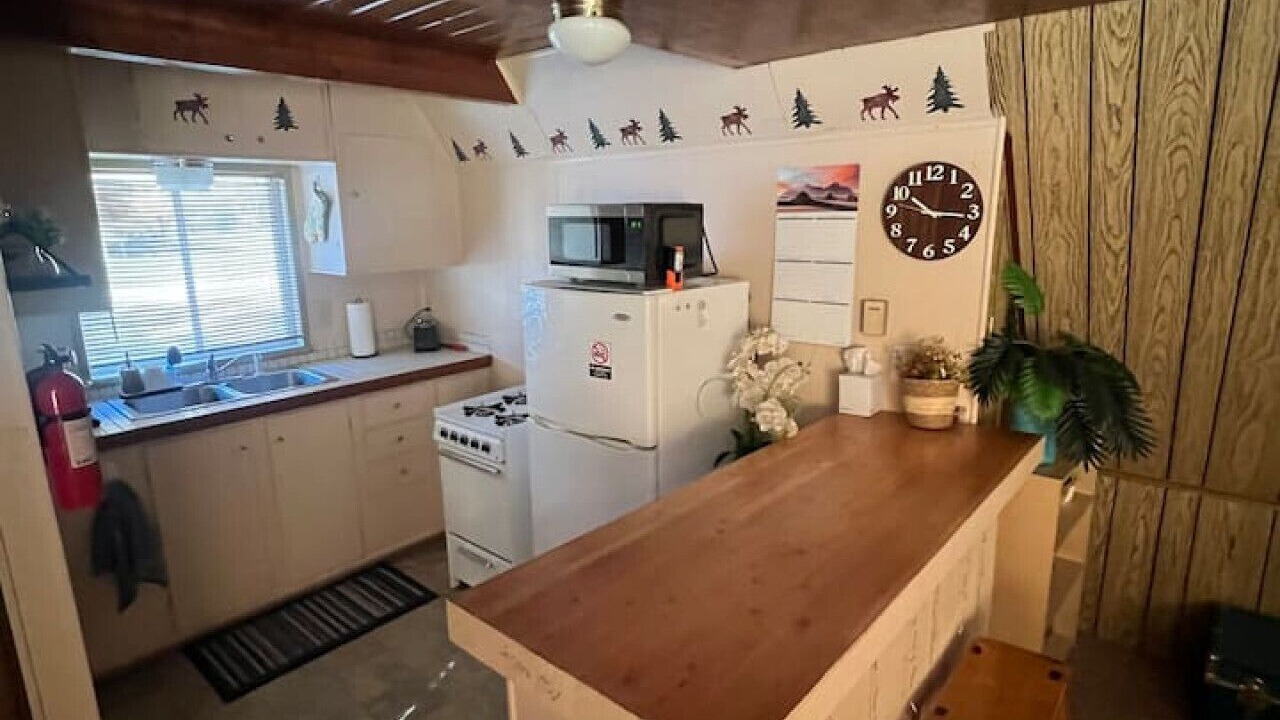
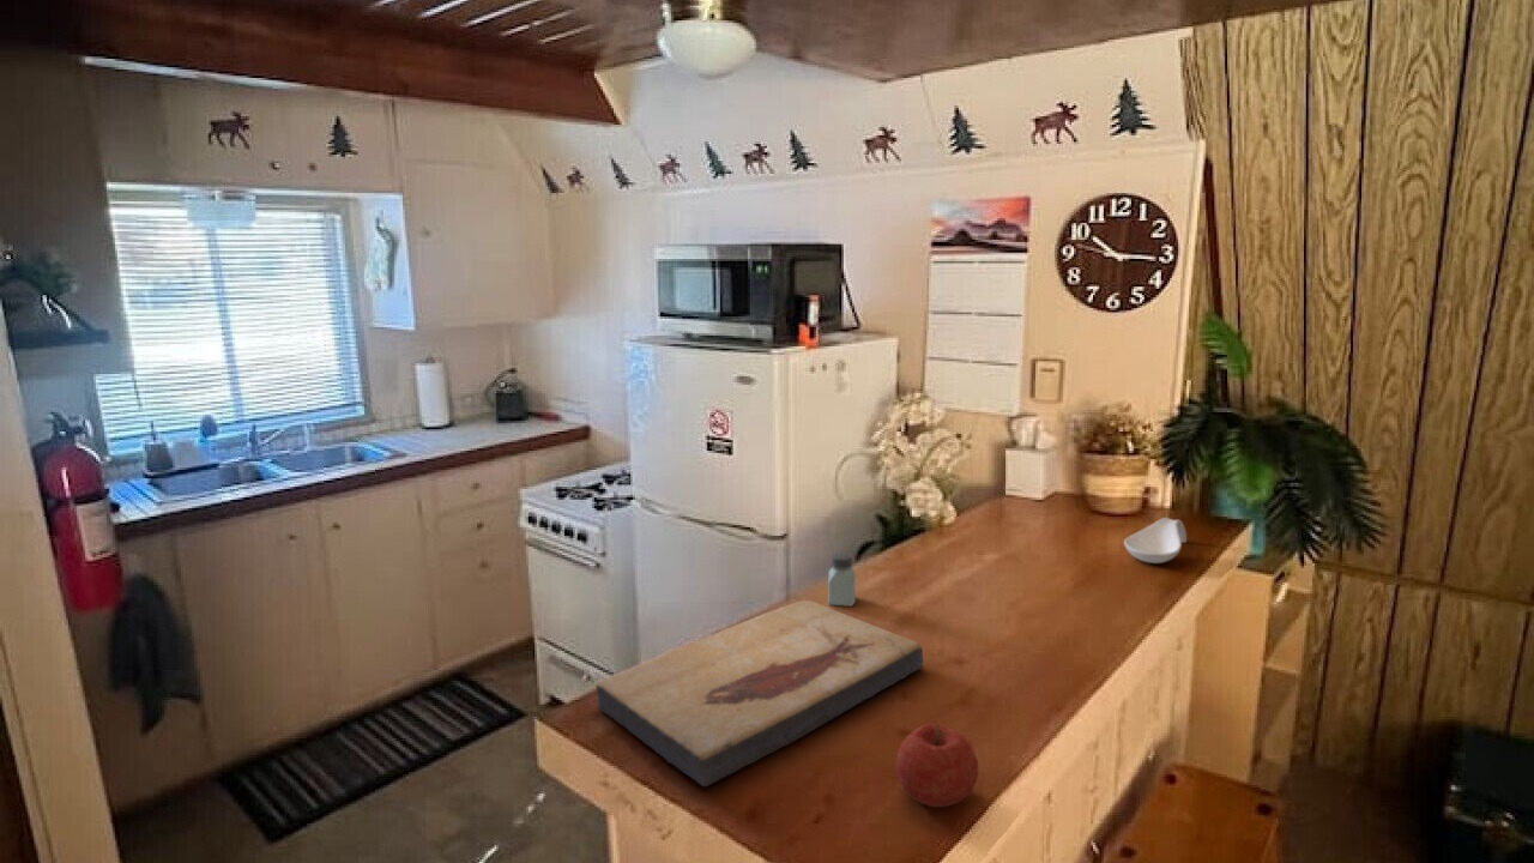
+ fish fossil (765, 674)
+ spoon rest (1160, 538)
+ fruit (936, 759)
+ saltshaker (841, 579)
